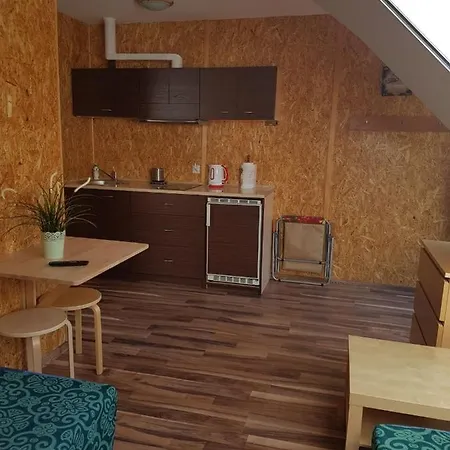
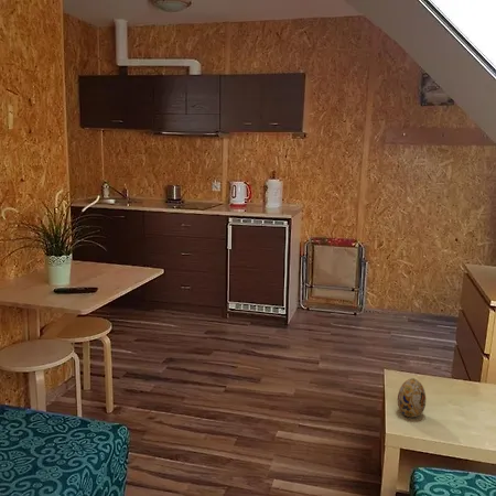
+ decorative egg (411, 396)
